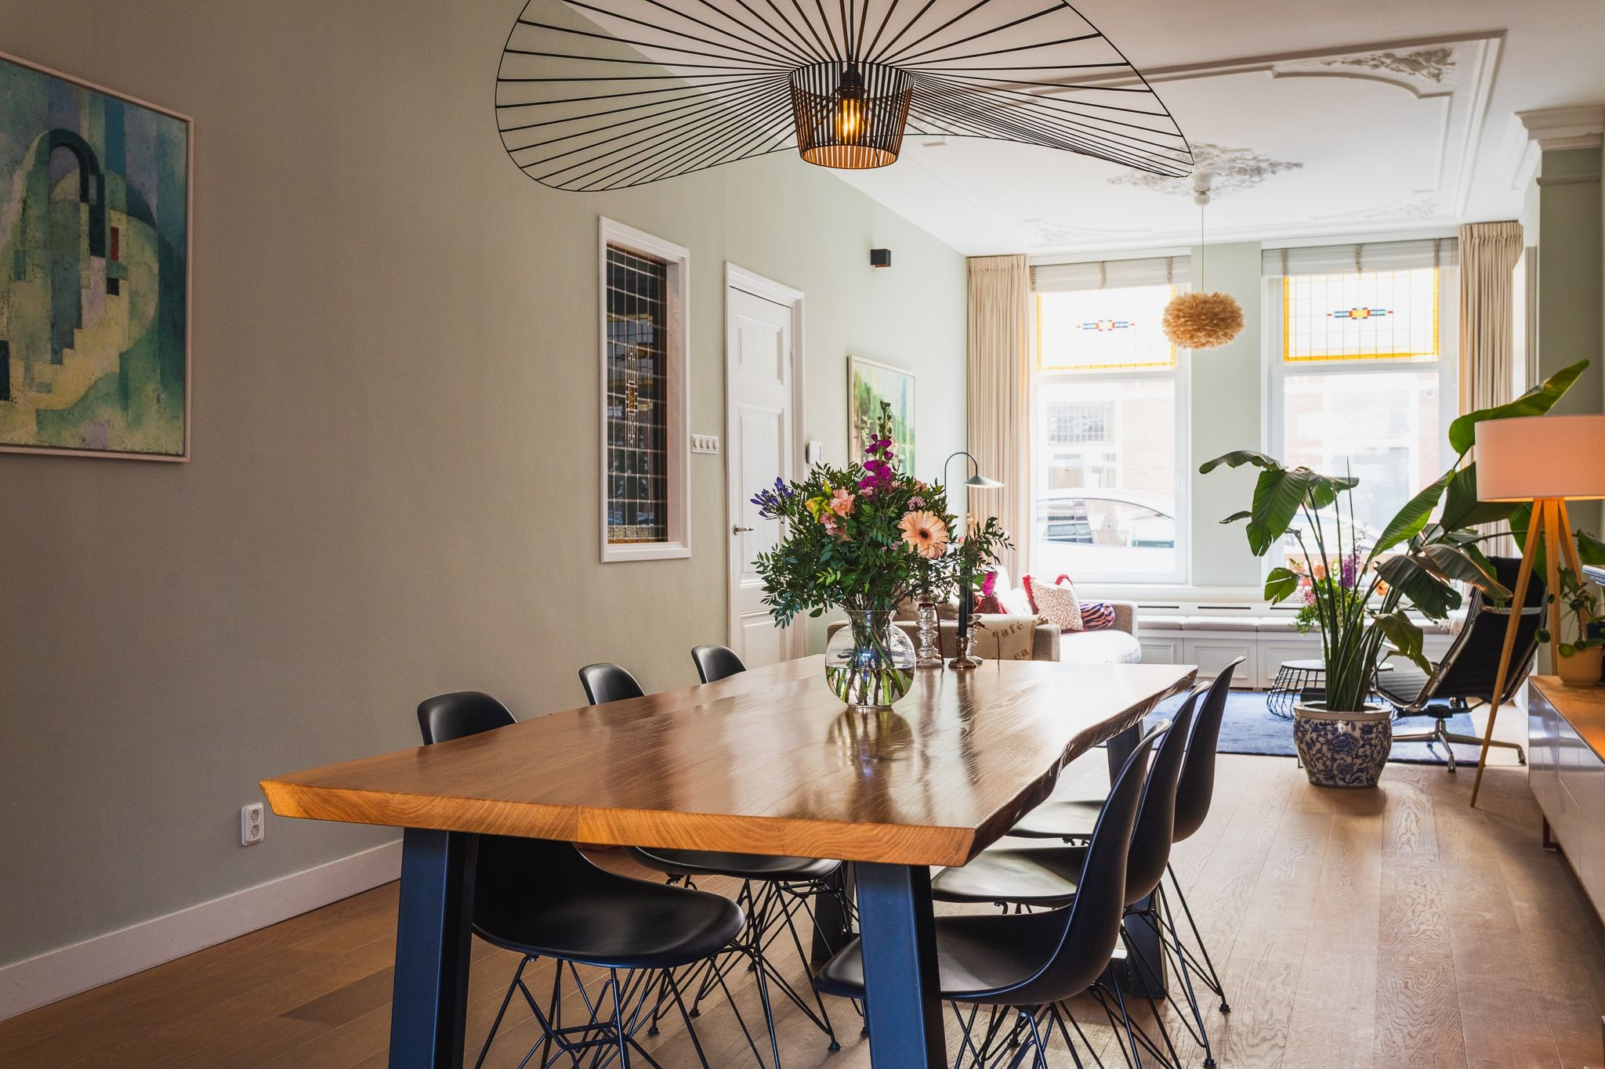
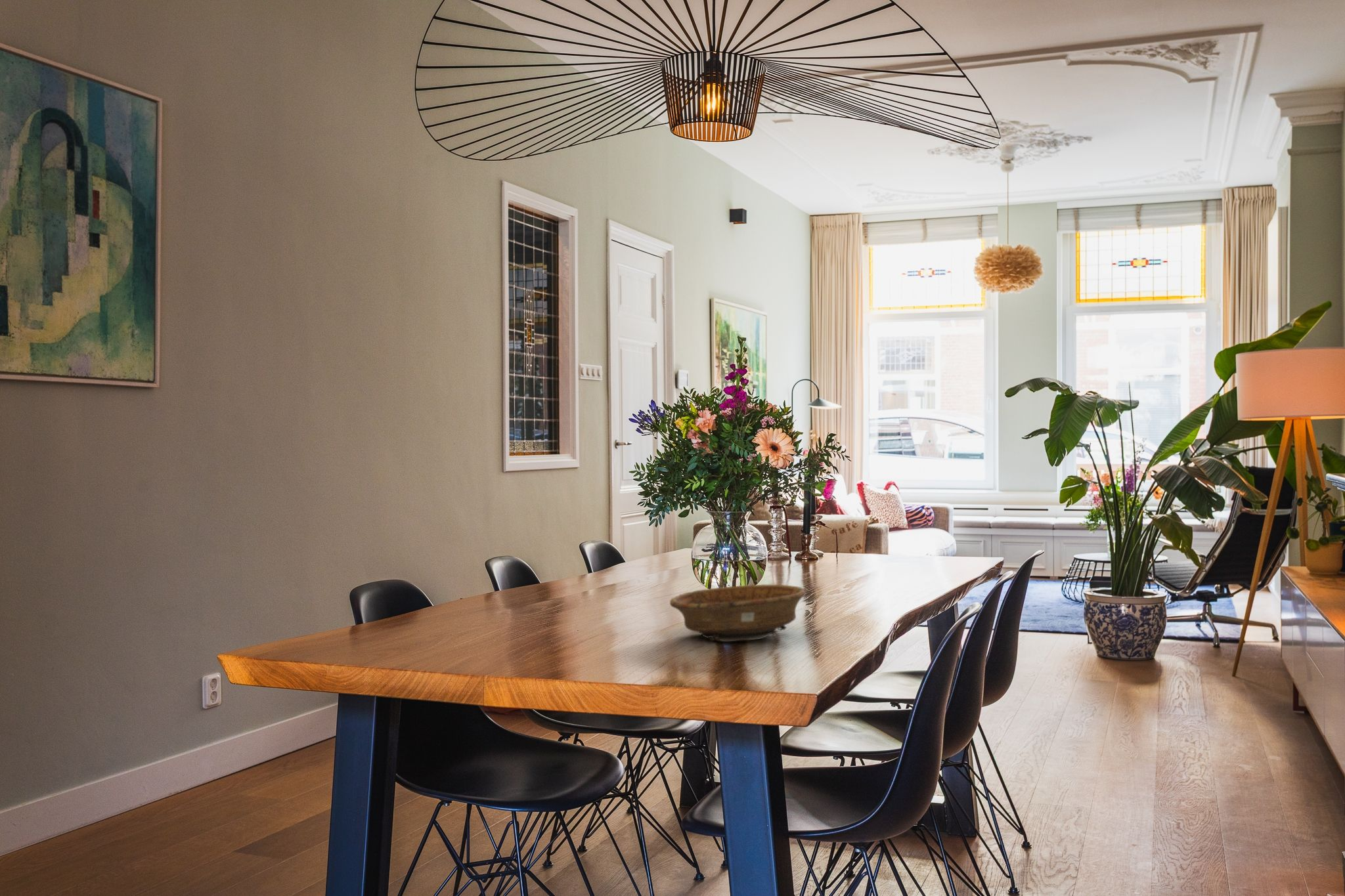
+ decorative bowl (738, 612)
